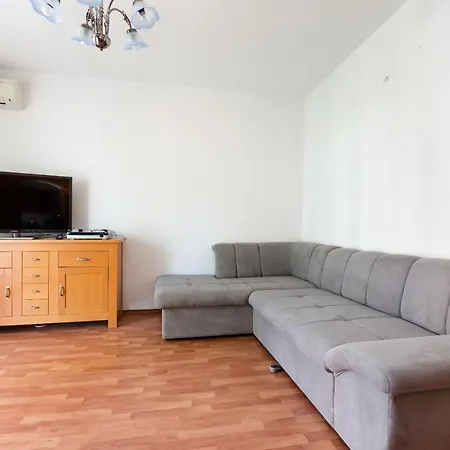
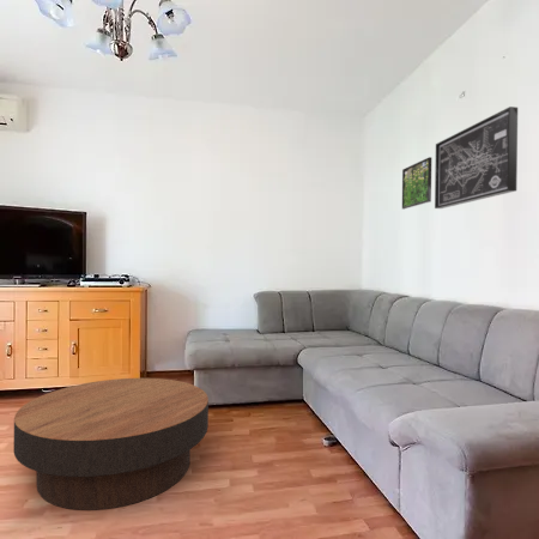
+ coffee table (117, 435)
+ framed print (416, 184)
+ wall art (471, 164)
